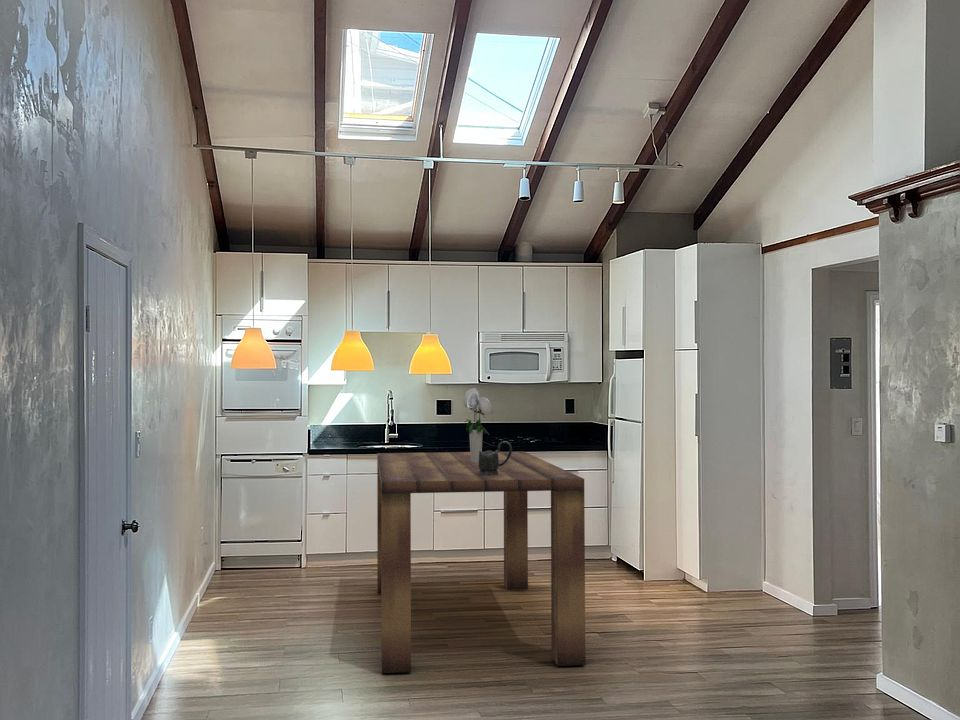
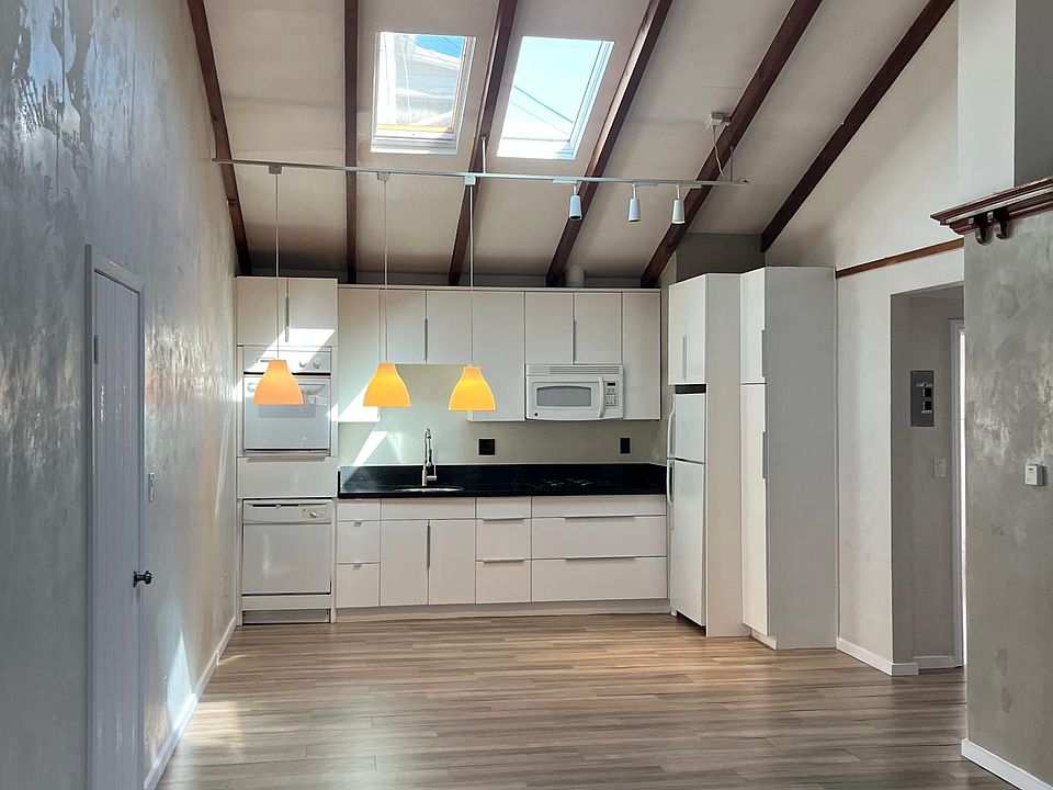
- bouquet (478, 424)
- dining table (504, 542)
- pitcher (495, 457)
